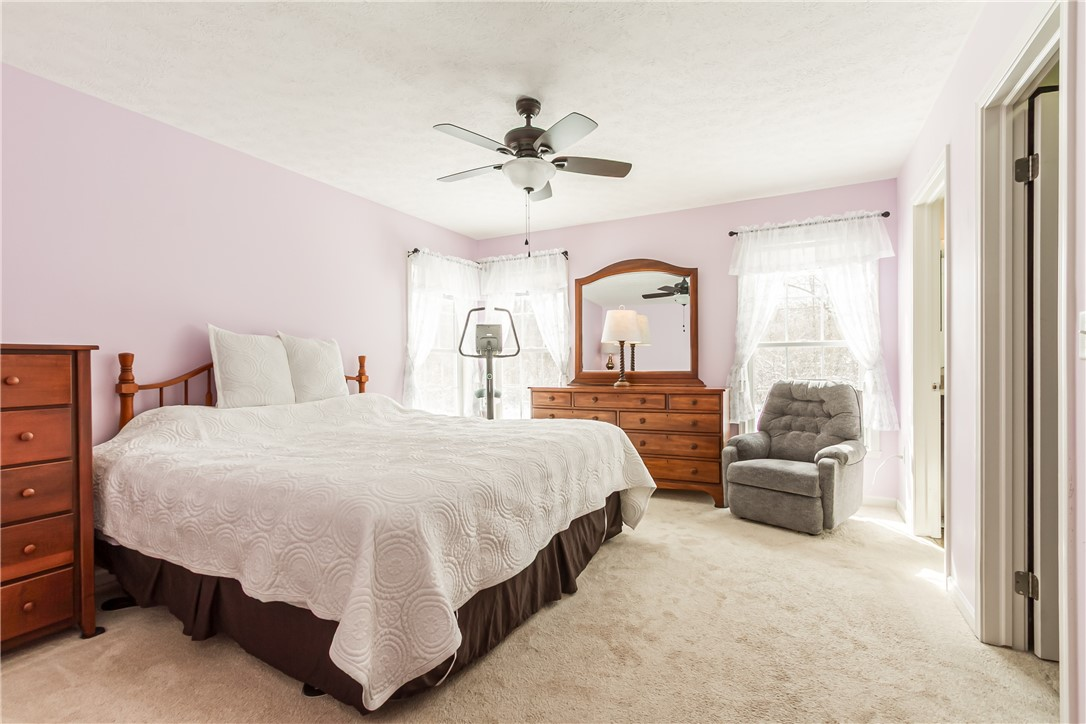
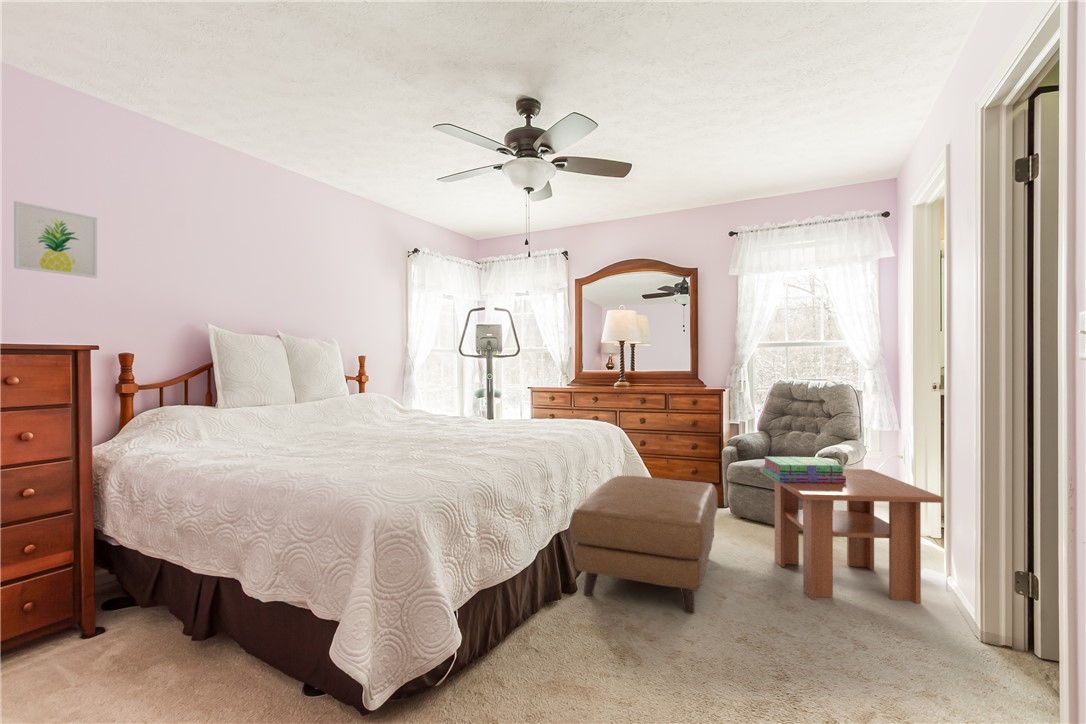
+ wall art (57, 241)
+ coffee table (840, 530)
+ ottoman (650, 530)
+ stack of books (801, 468)
